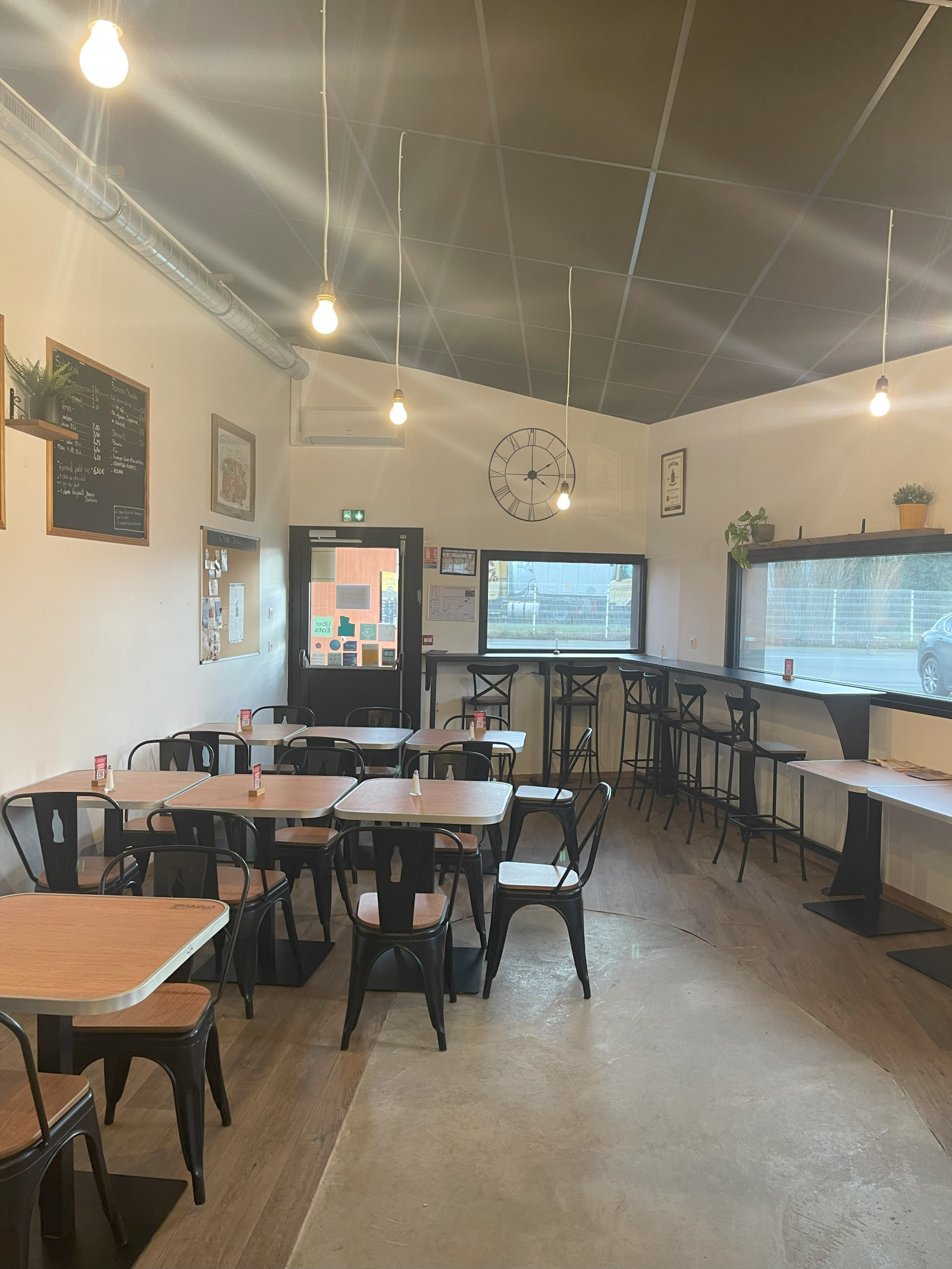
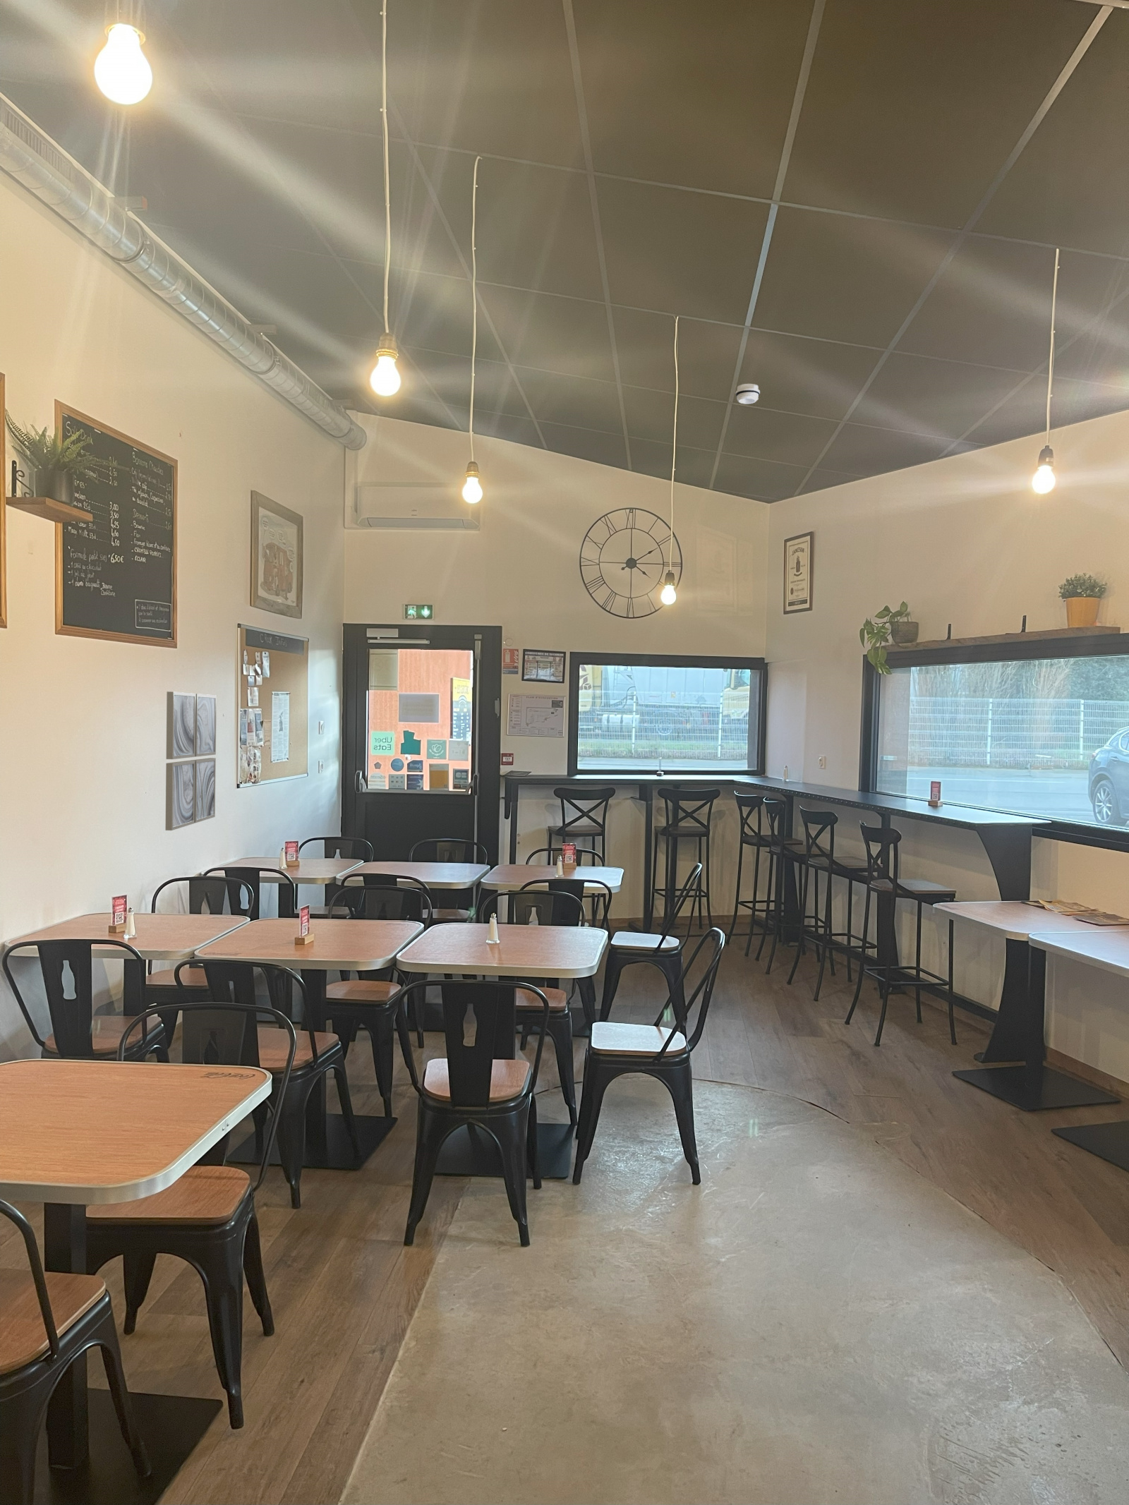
+ smoke detector (747, 394)
+ wall art (192, 760)
